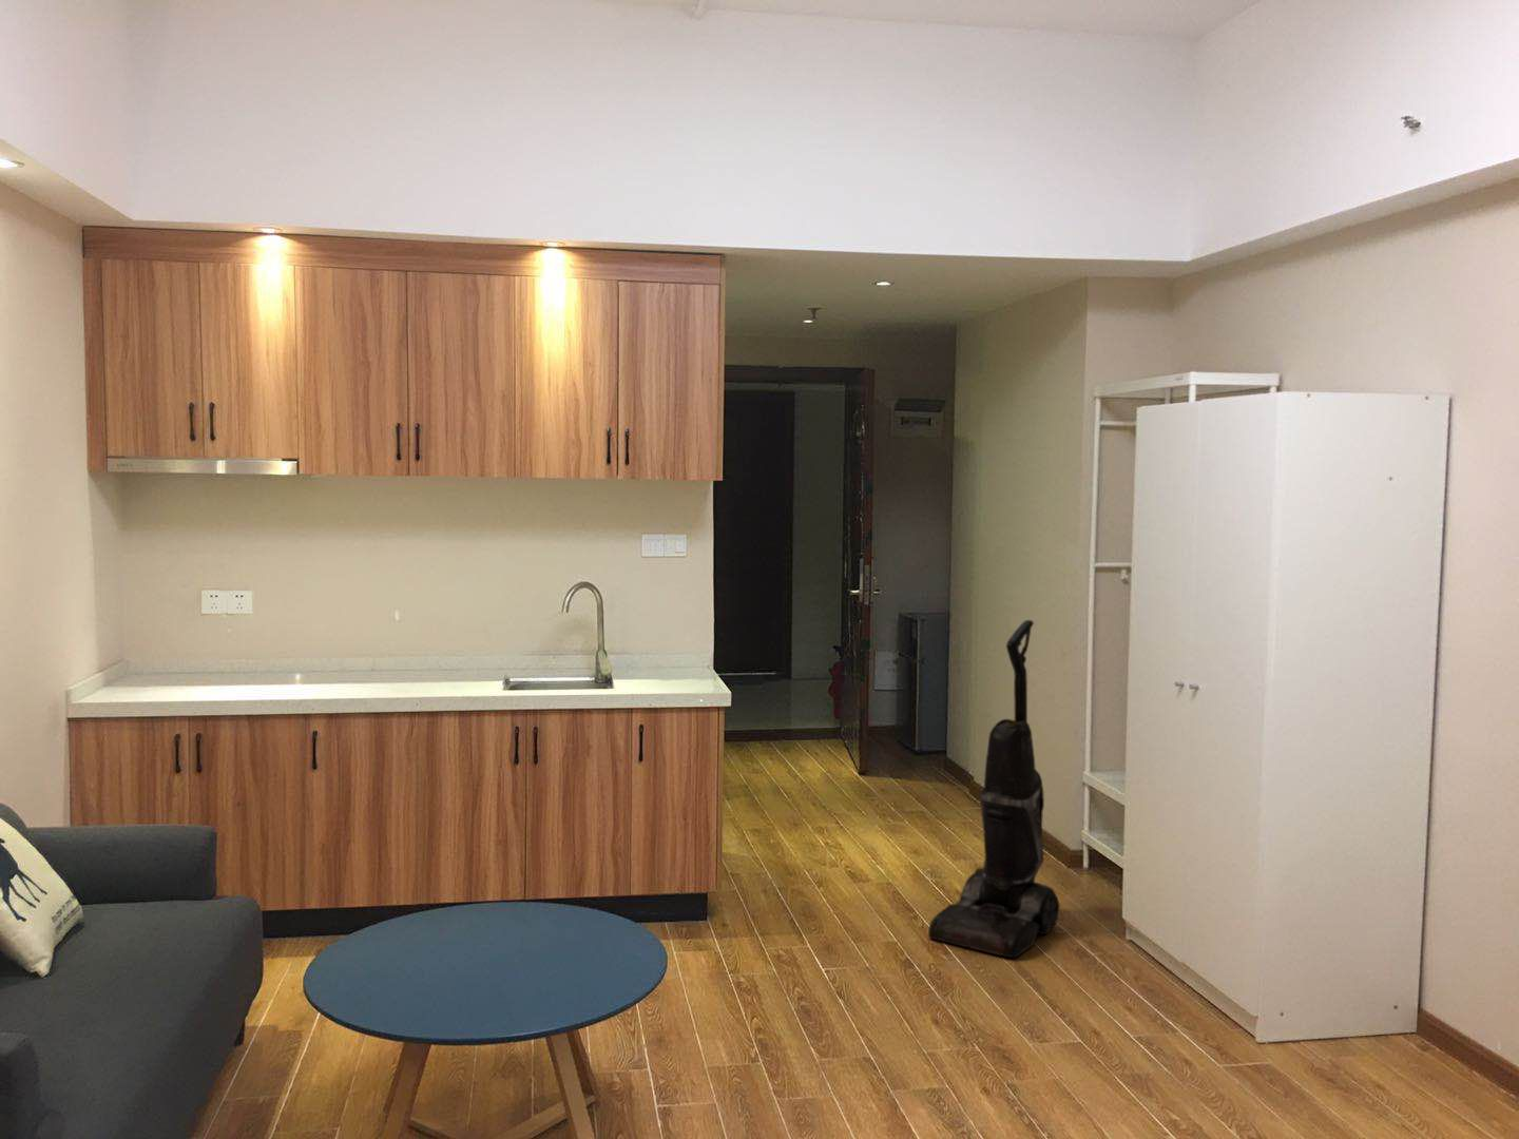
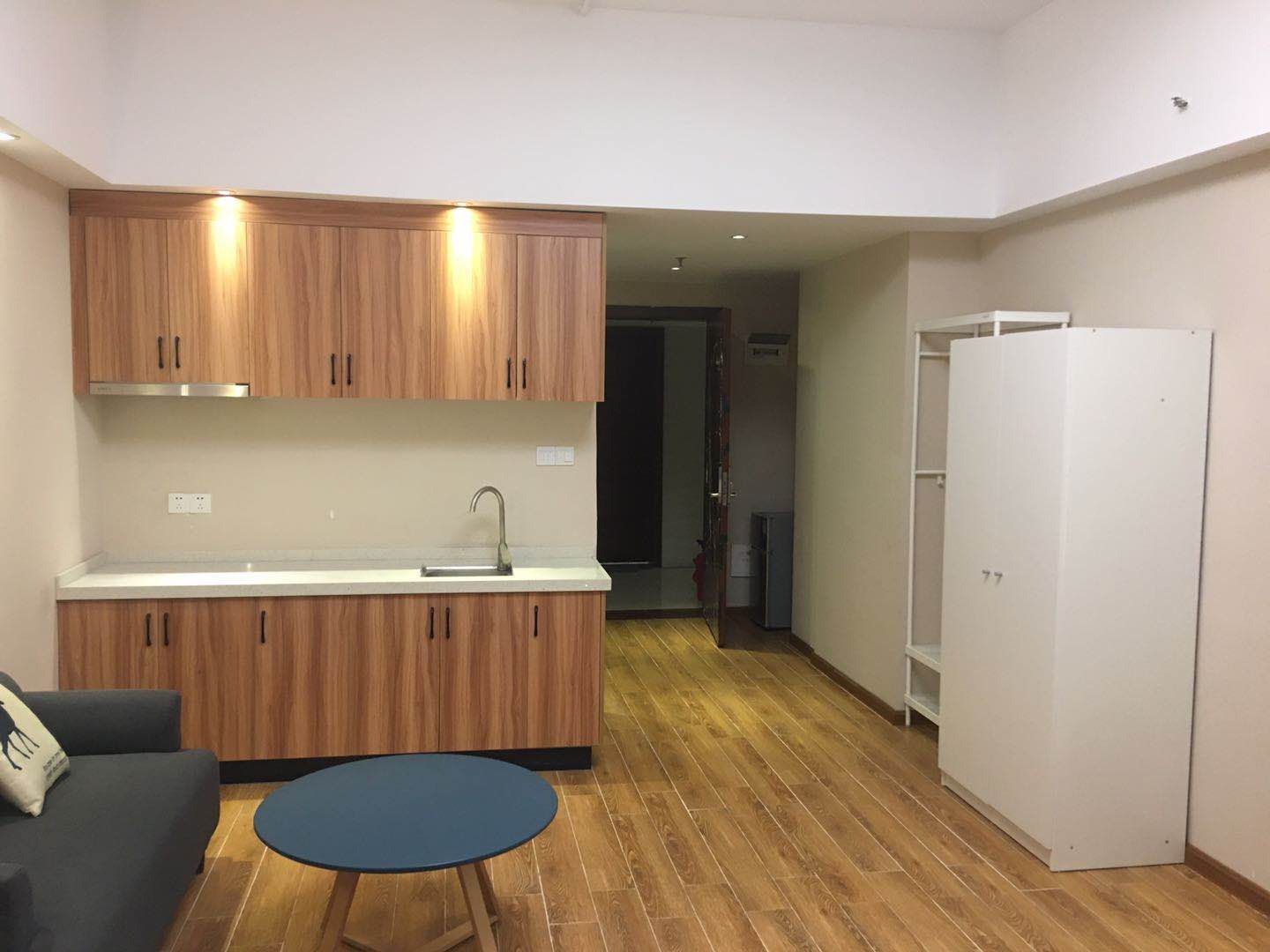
- vacuum cleaner (998, 779)
